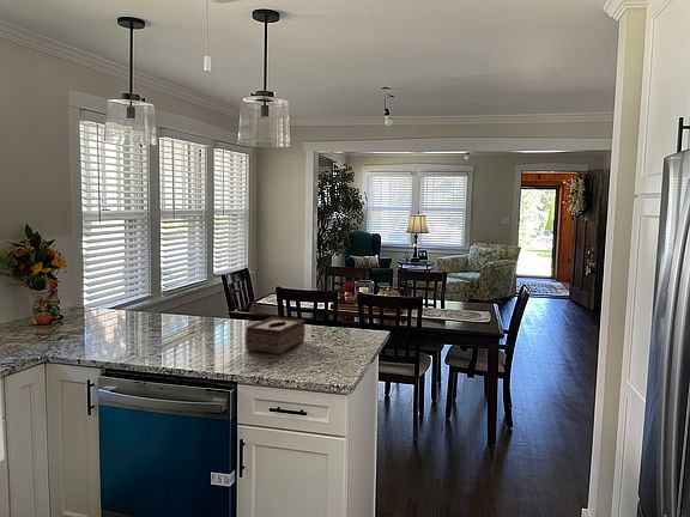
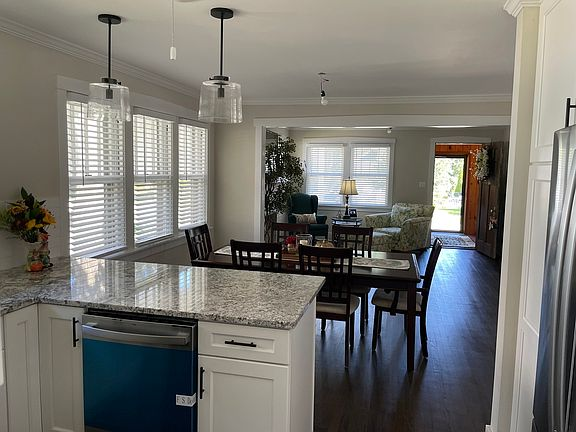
- tissue box (276, 334)
